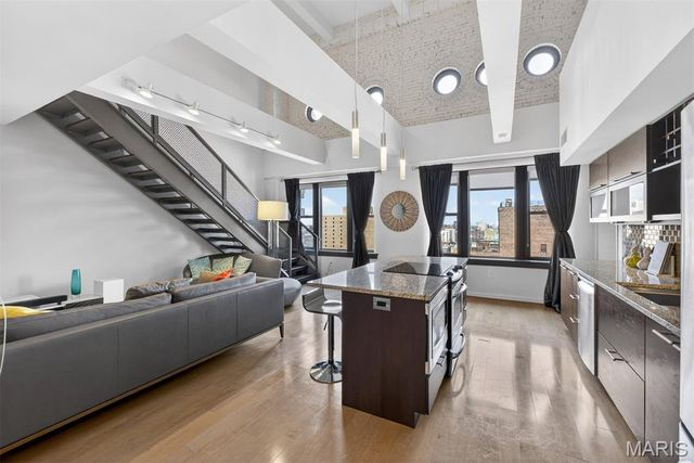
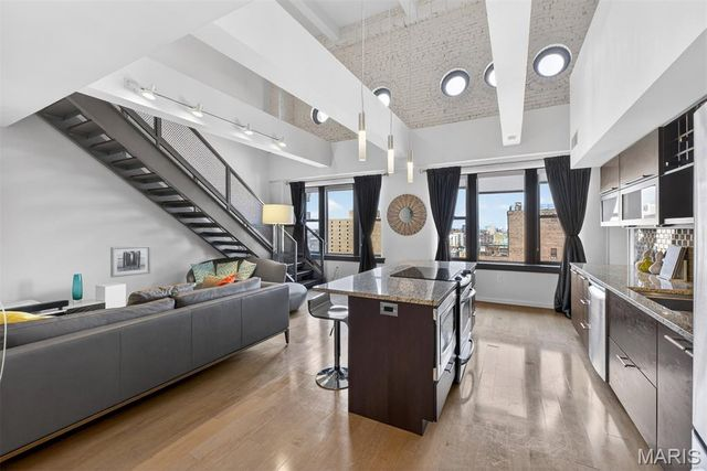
+ wall art (131, 260)
